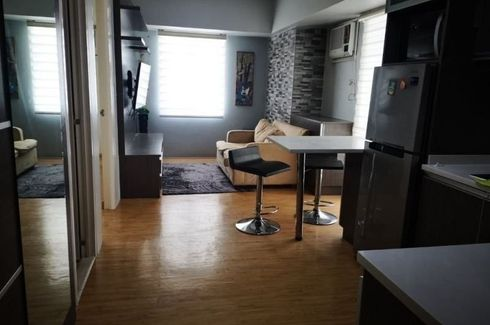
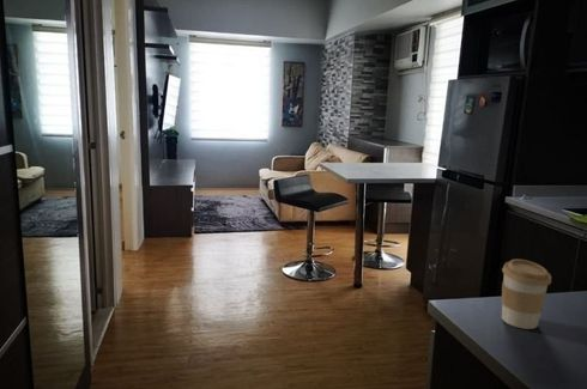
+ coffee cup (524, 292)
